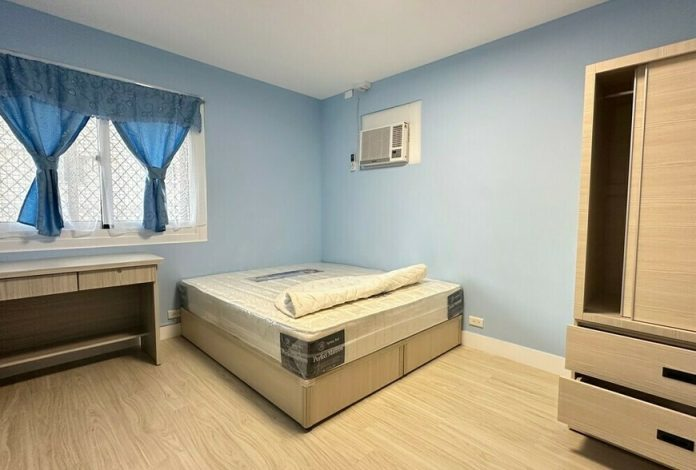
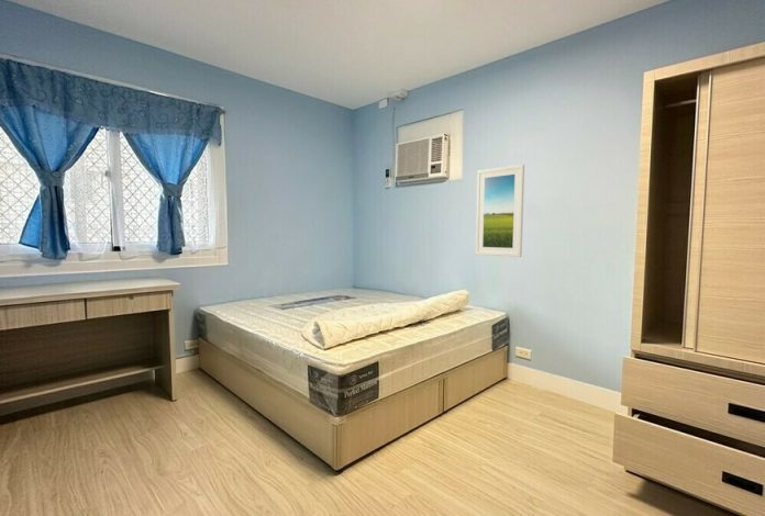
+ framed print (498, 212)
